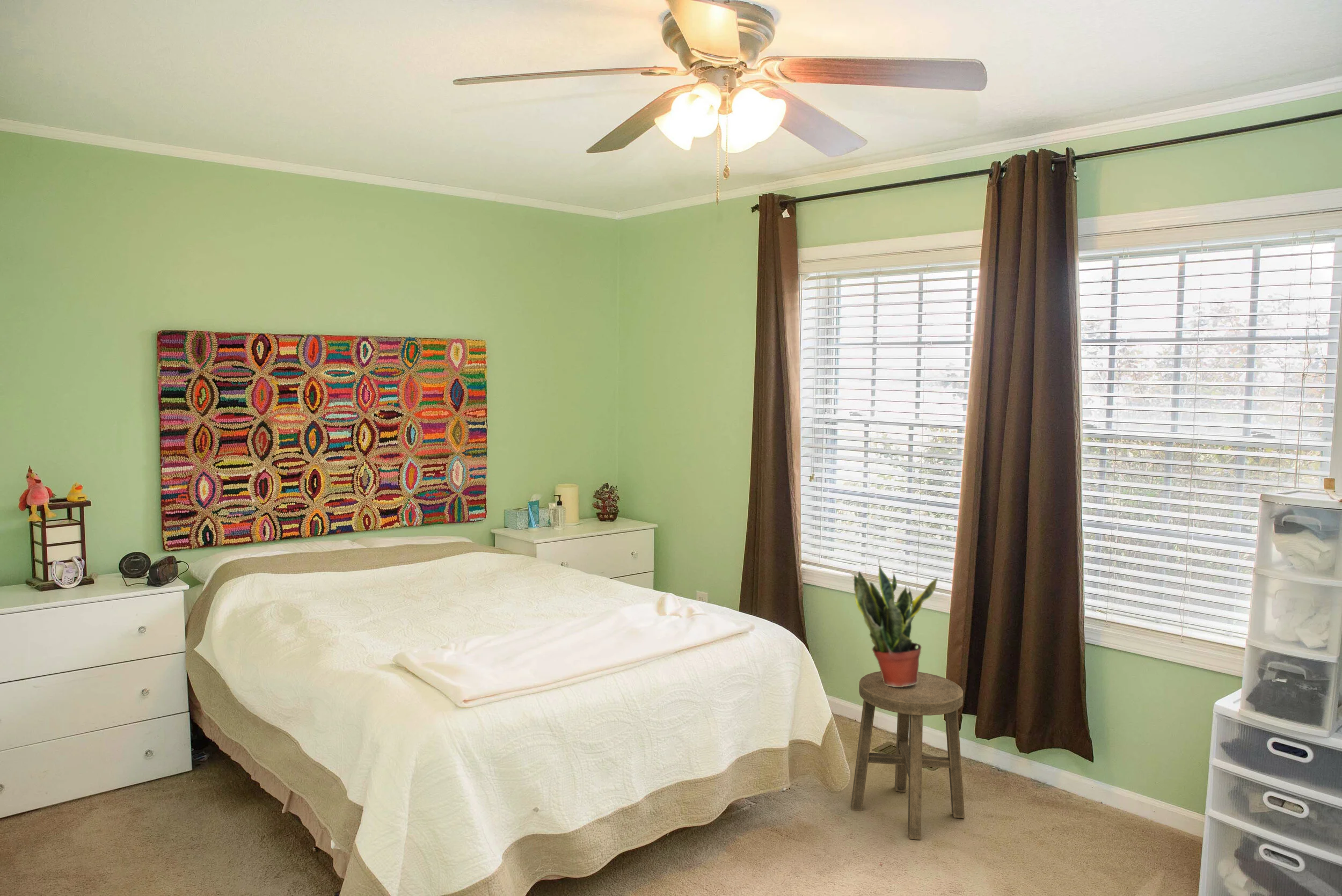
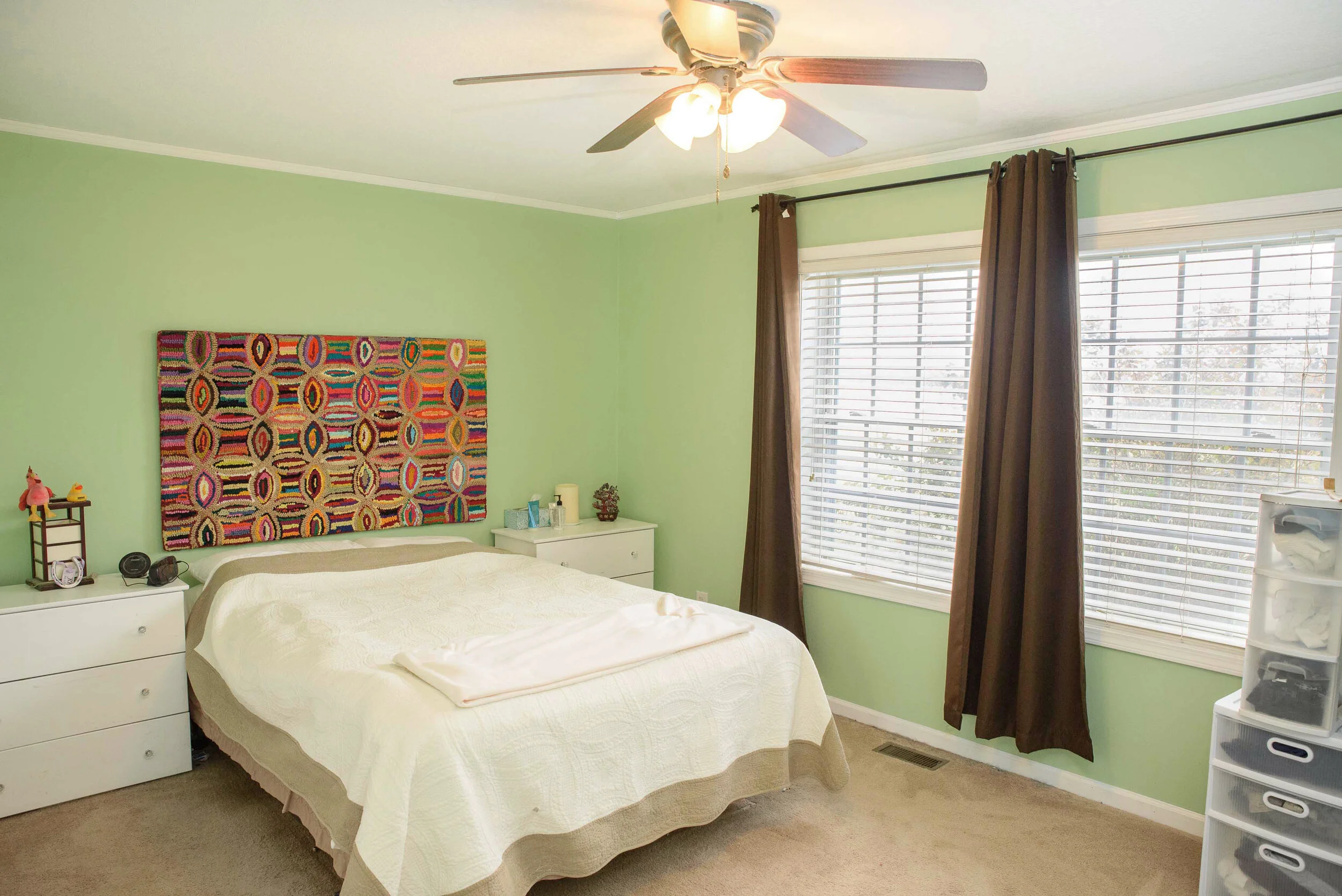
- potted plant (909, 620)
- stool (908, 749)
